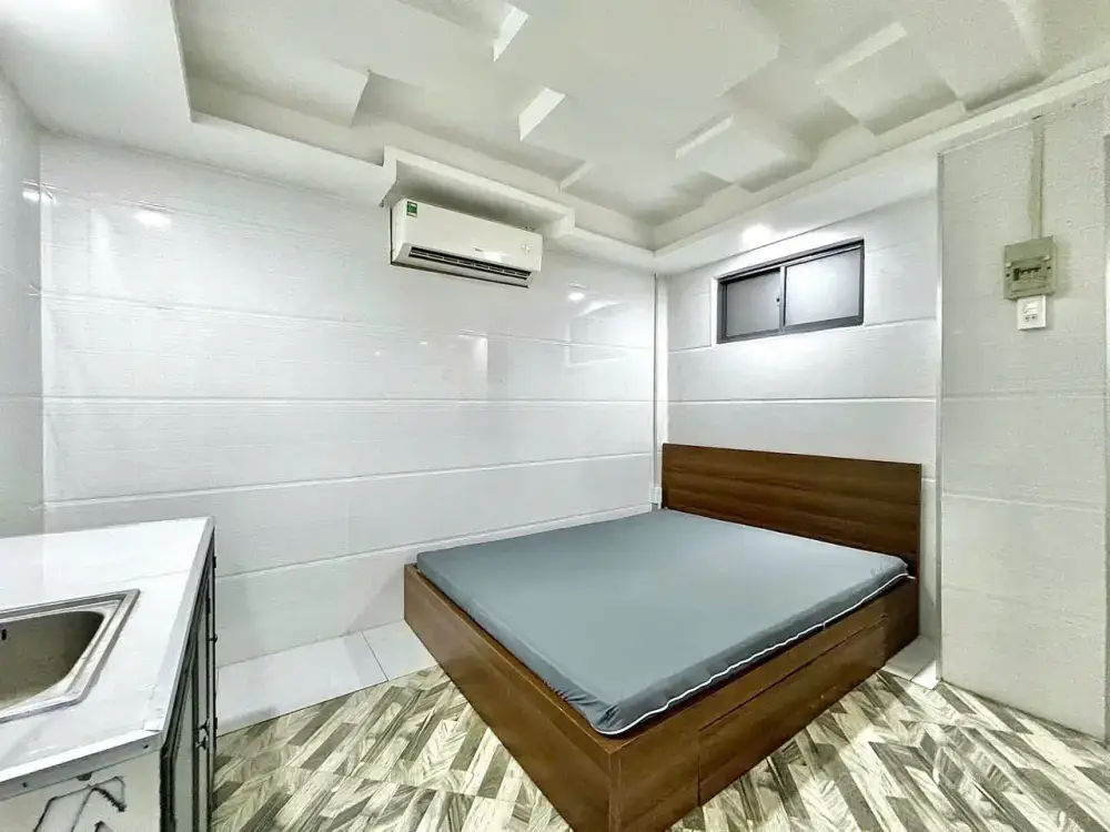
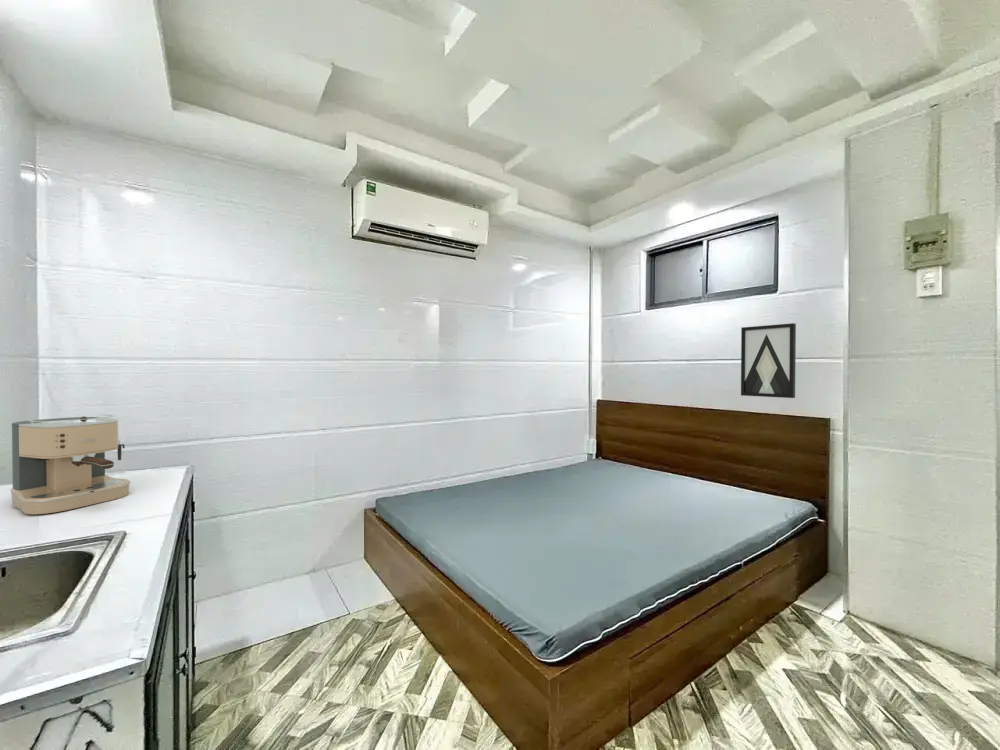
+ coffee maker (75, 458)
+ wall art (767, 361)
